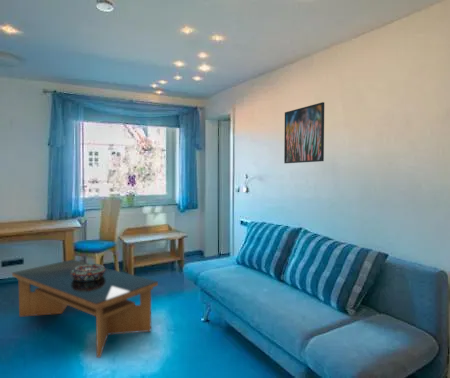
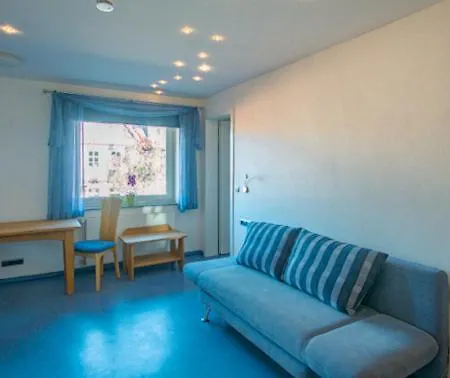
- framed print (302, 135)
- decorative bowl (88, 272)
- coffee table (82, 300)
